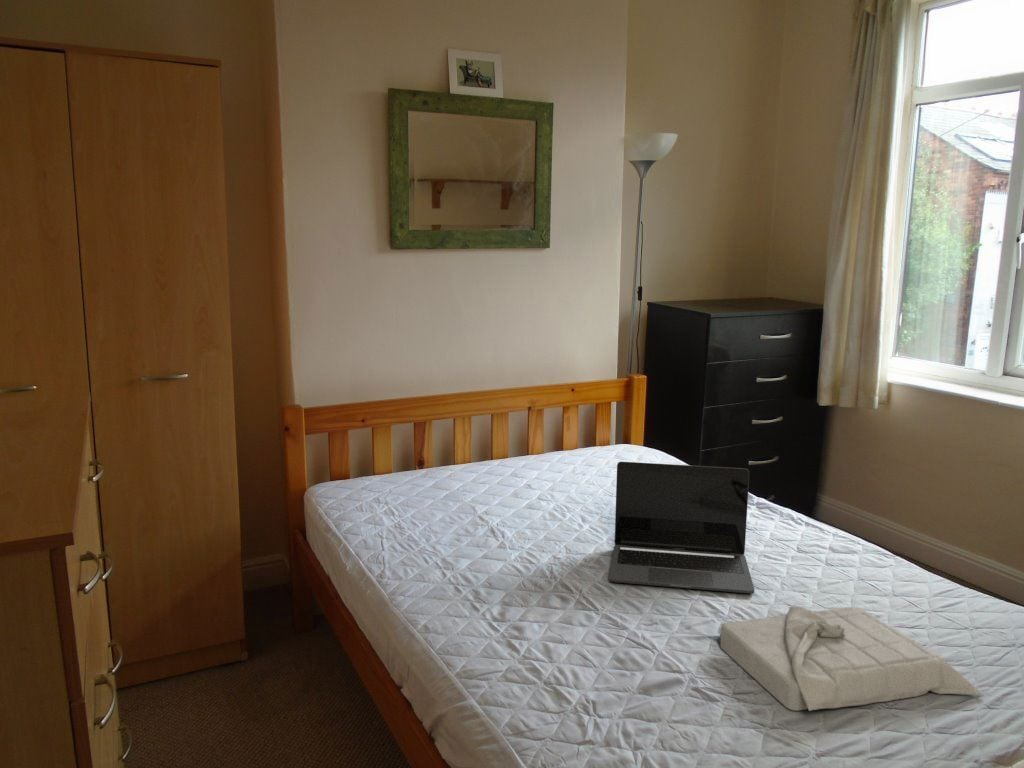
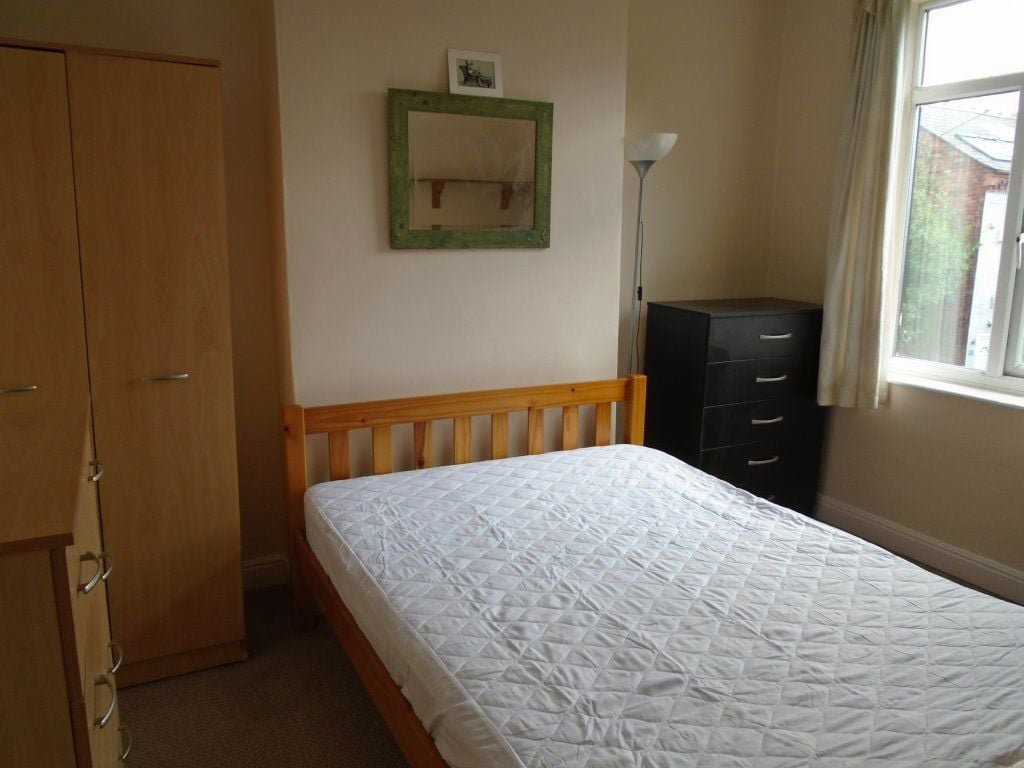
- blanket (841, 646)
- laptop (681, 524)
